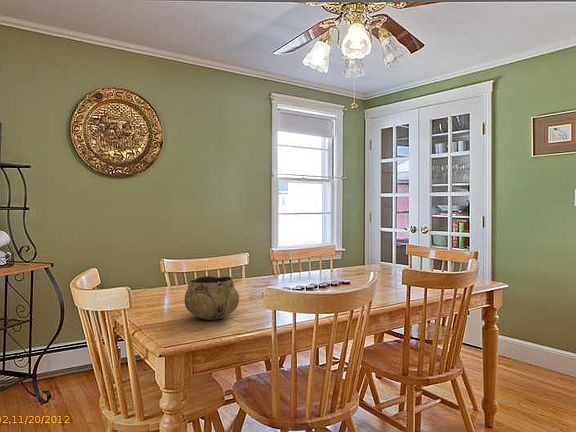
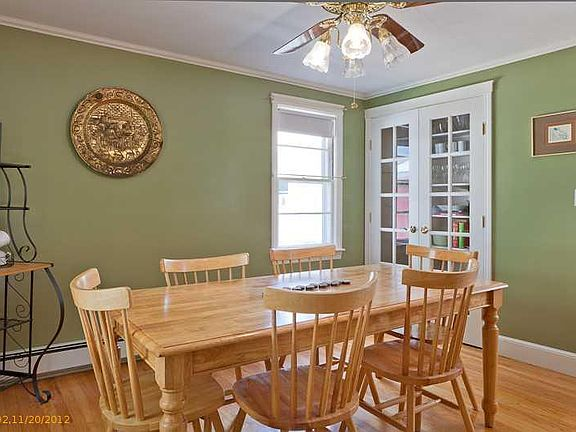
- decorative bowl (211, 298)
